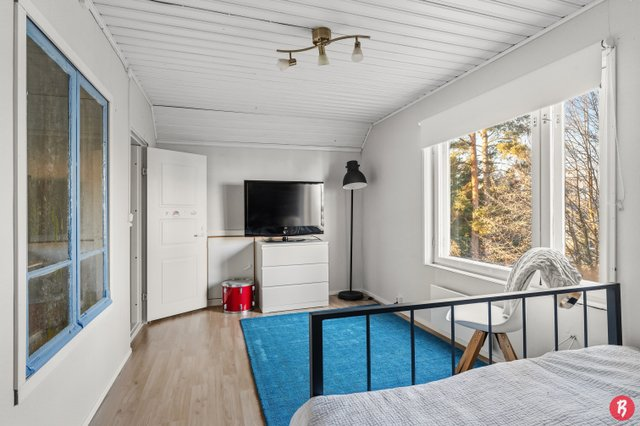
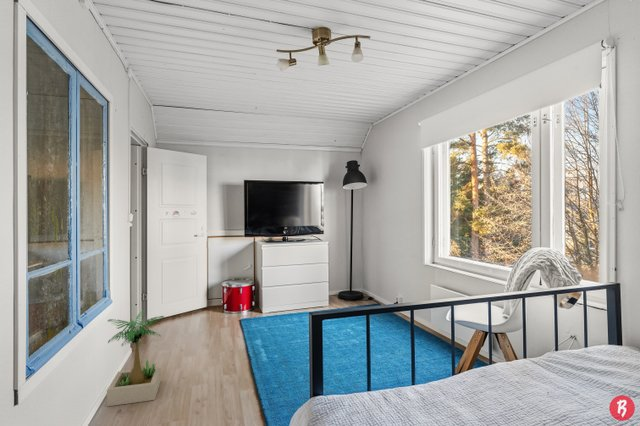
+ potted plant (138, 351)
